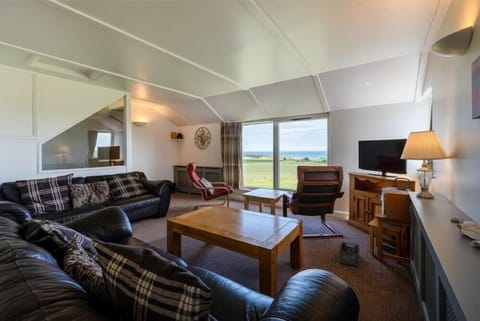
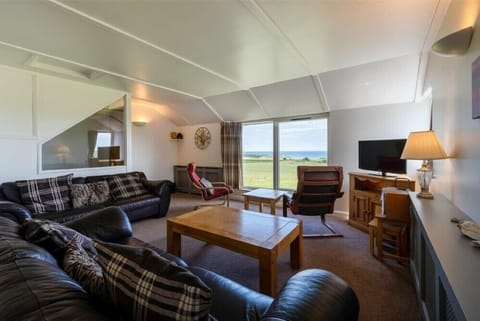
- storage bin (349, 253)
